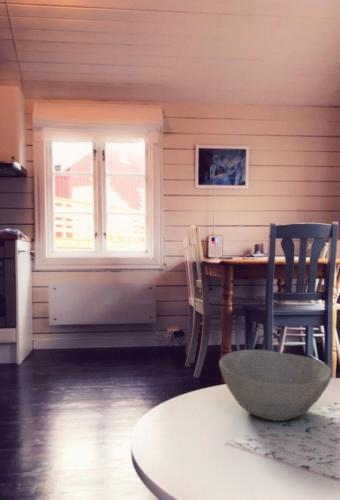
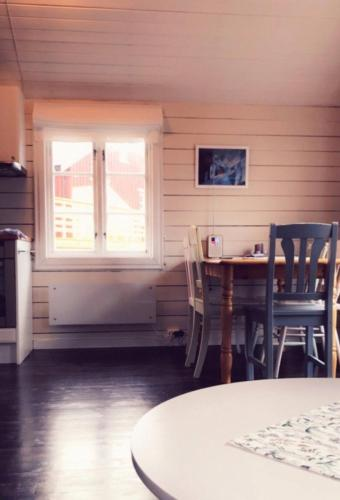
- bowl (273, 386)
